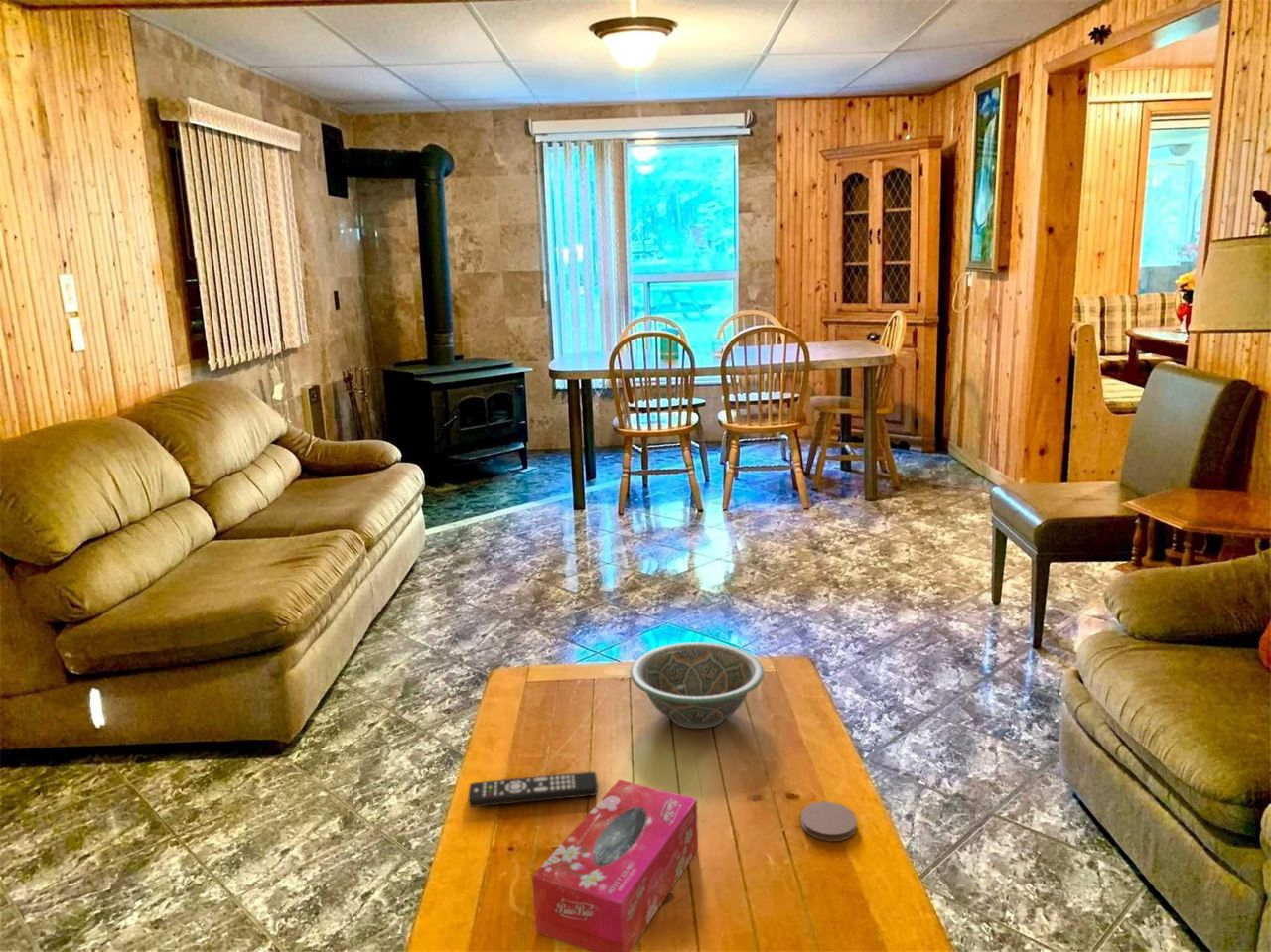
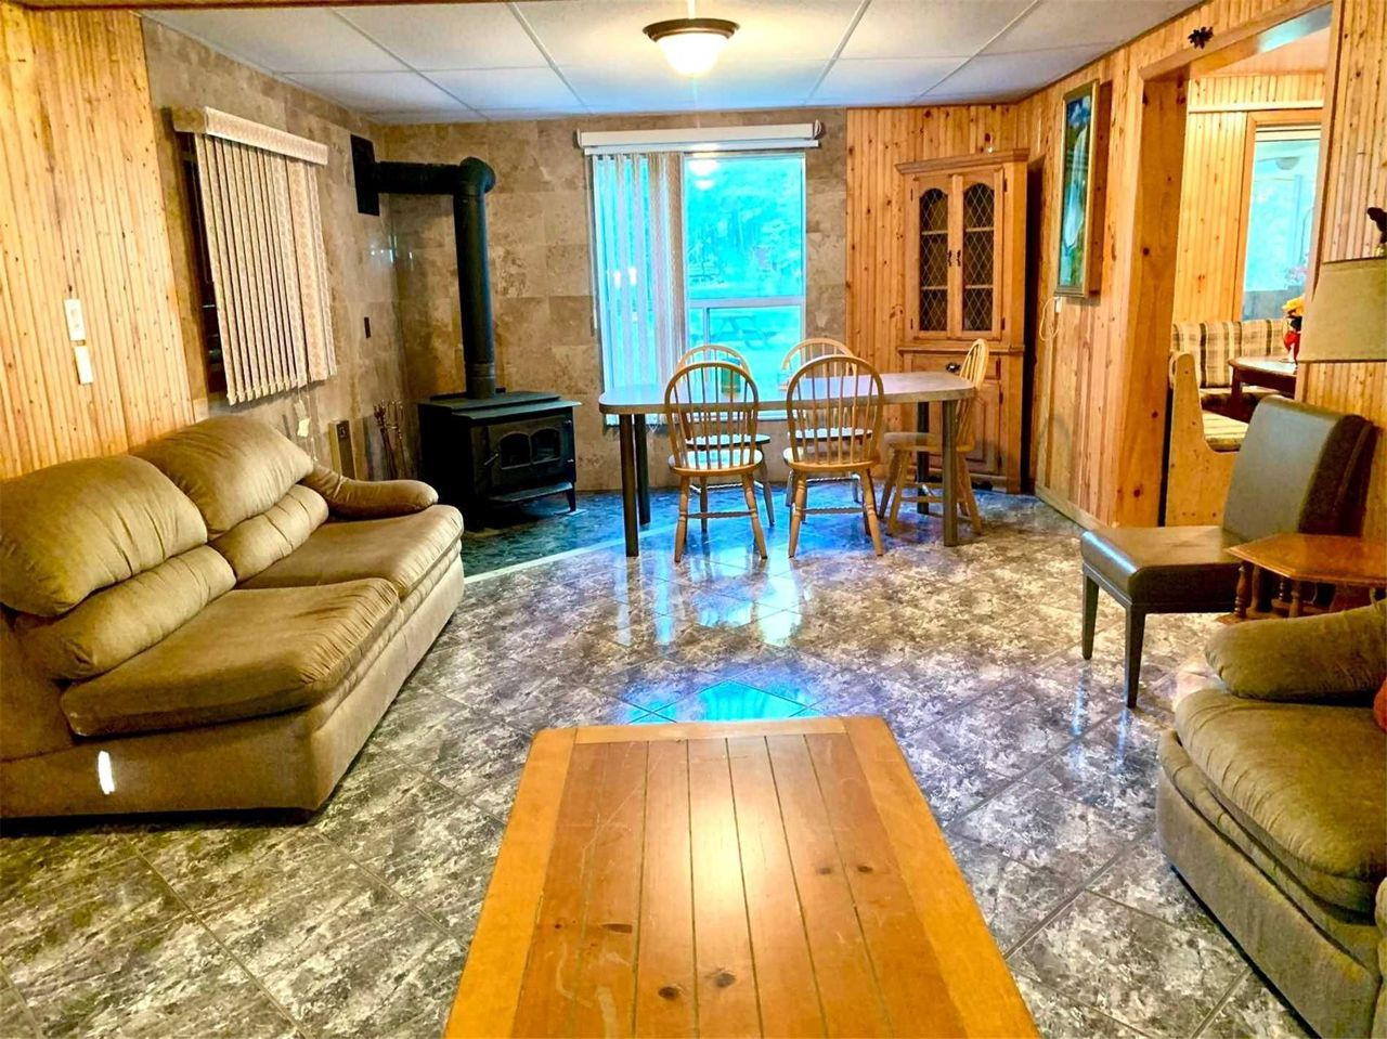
- remote control (533, 789)
- decorative bowl (697, 692)
- coaster (828, 820)
- tissue box (621, 862)
